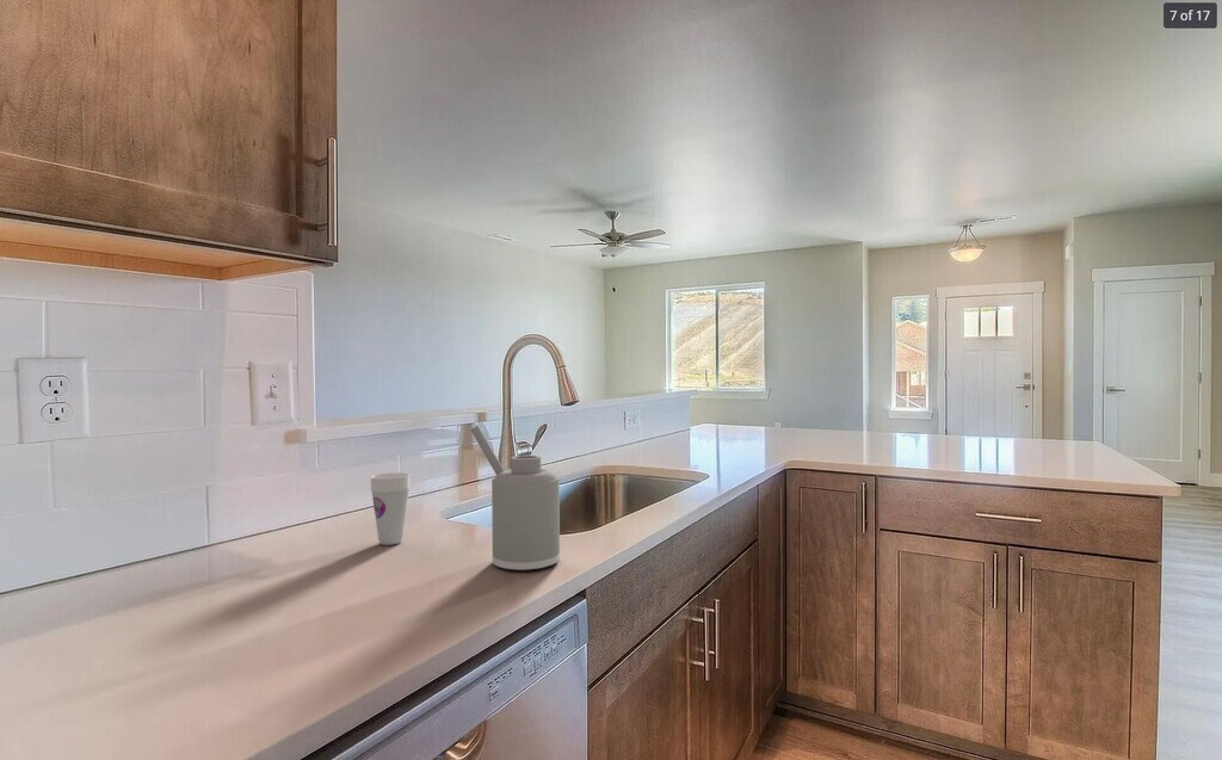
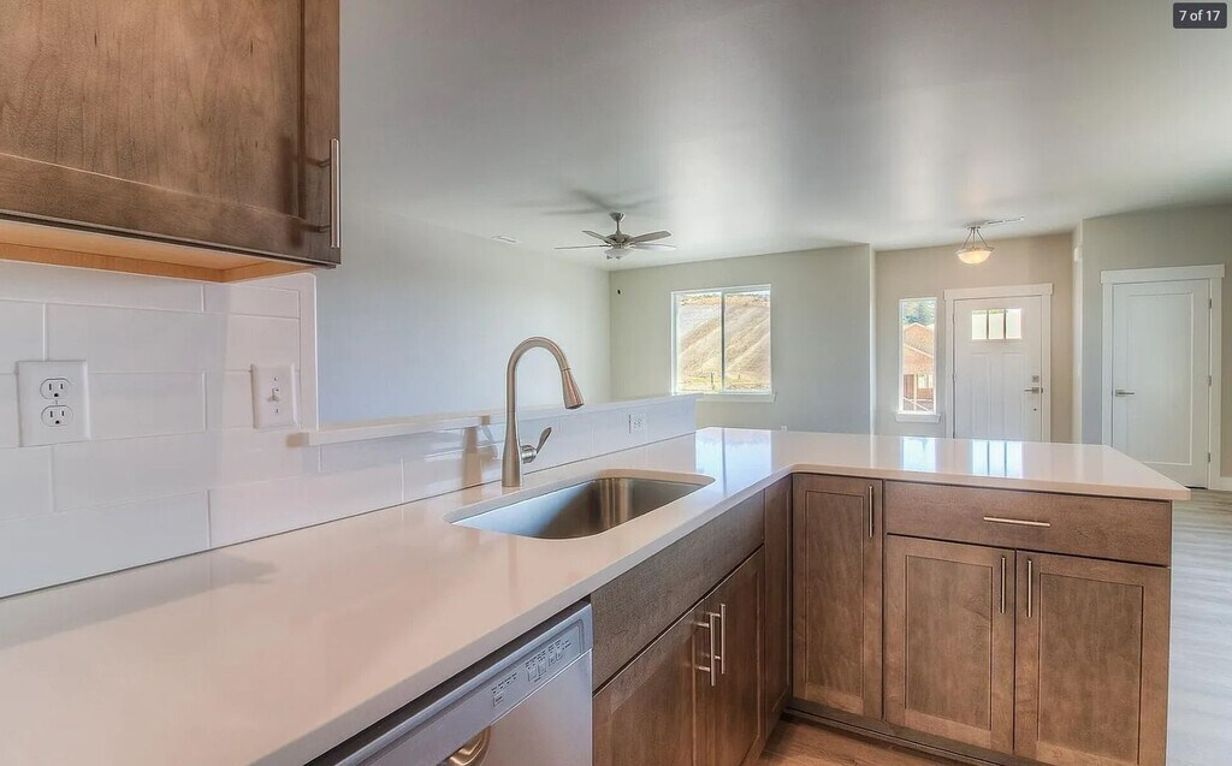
- cup (390, 508)
- soap dispenser (514, 493)
